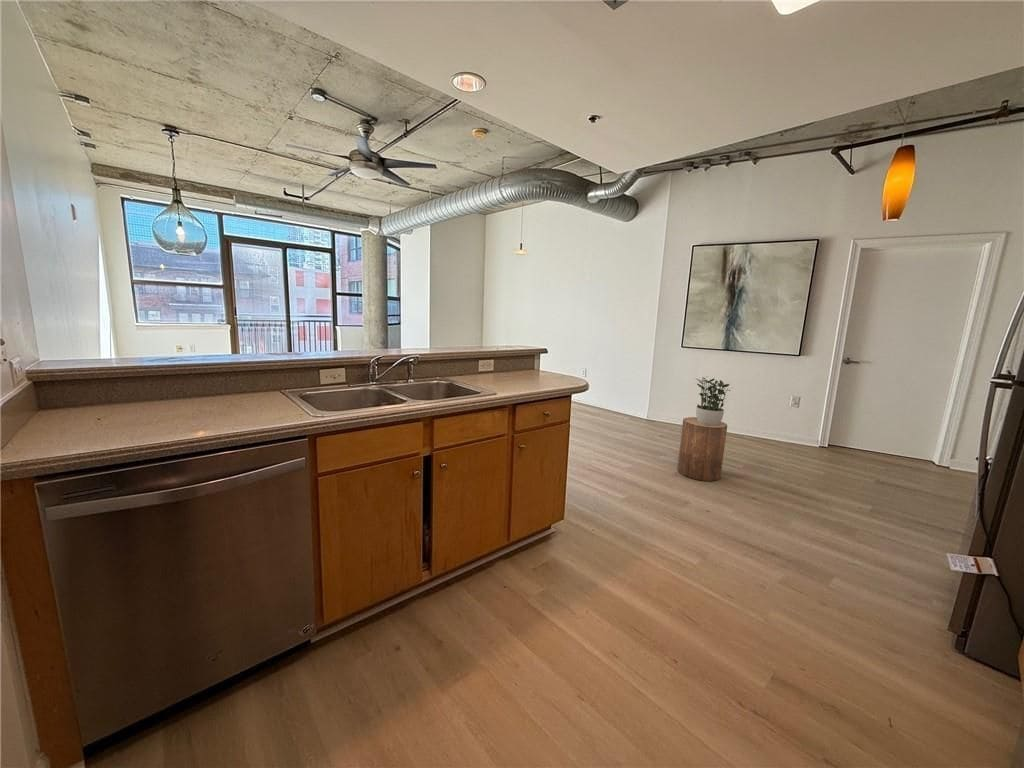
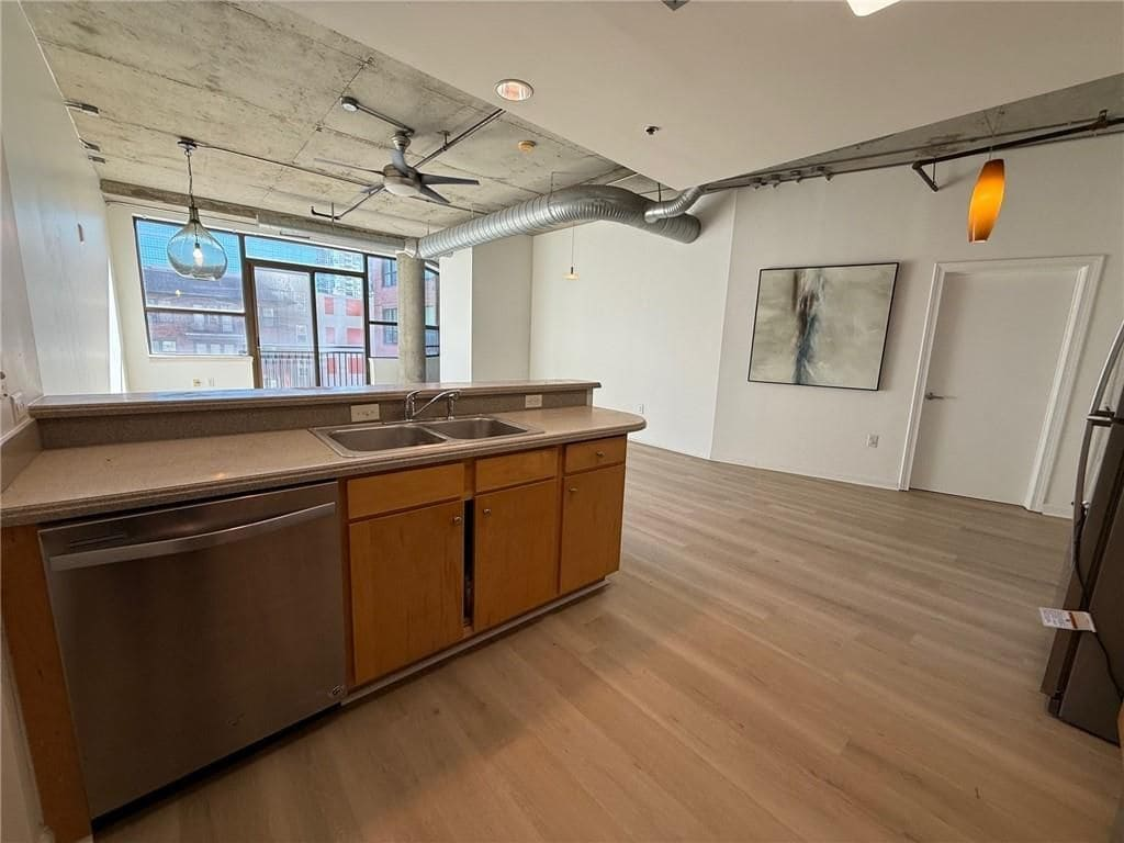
- potted plant (711, 399)
- stool (701, 447)
